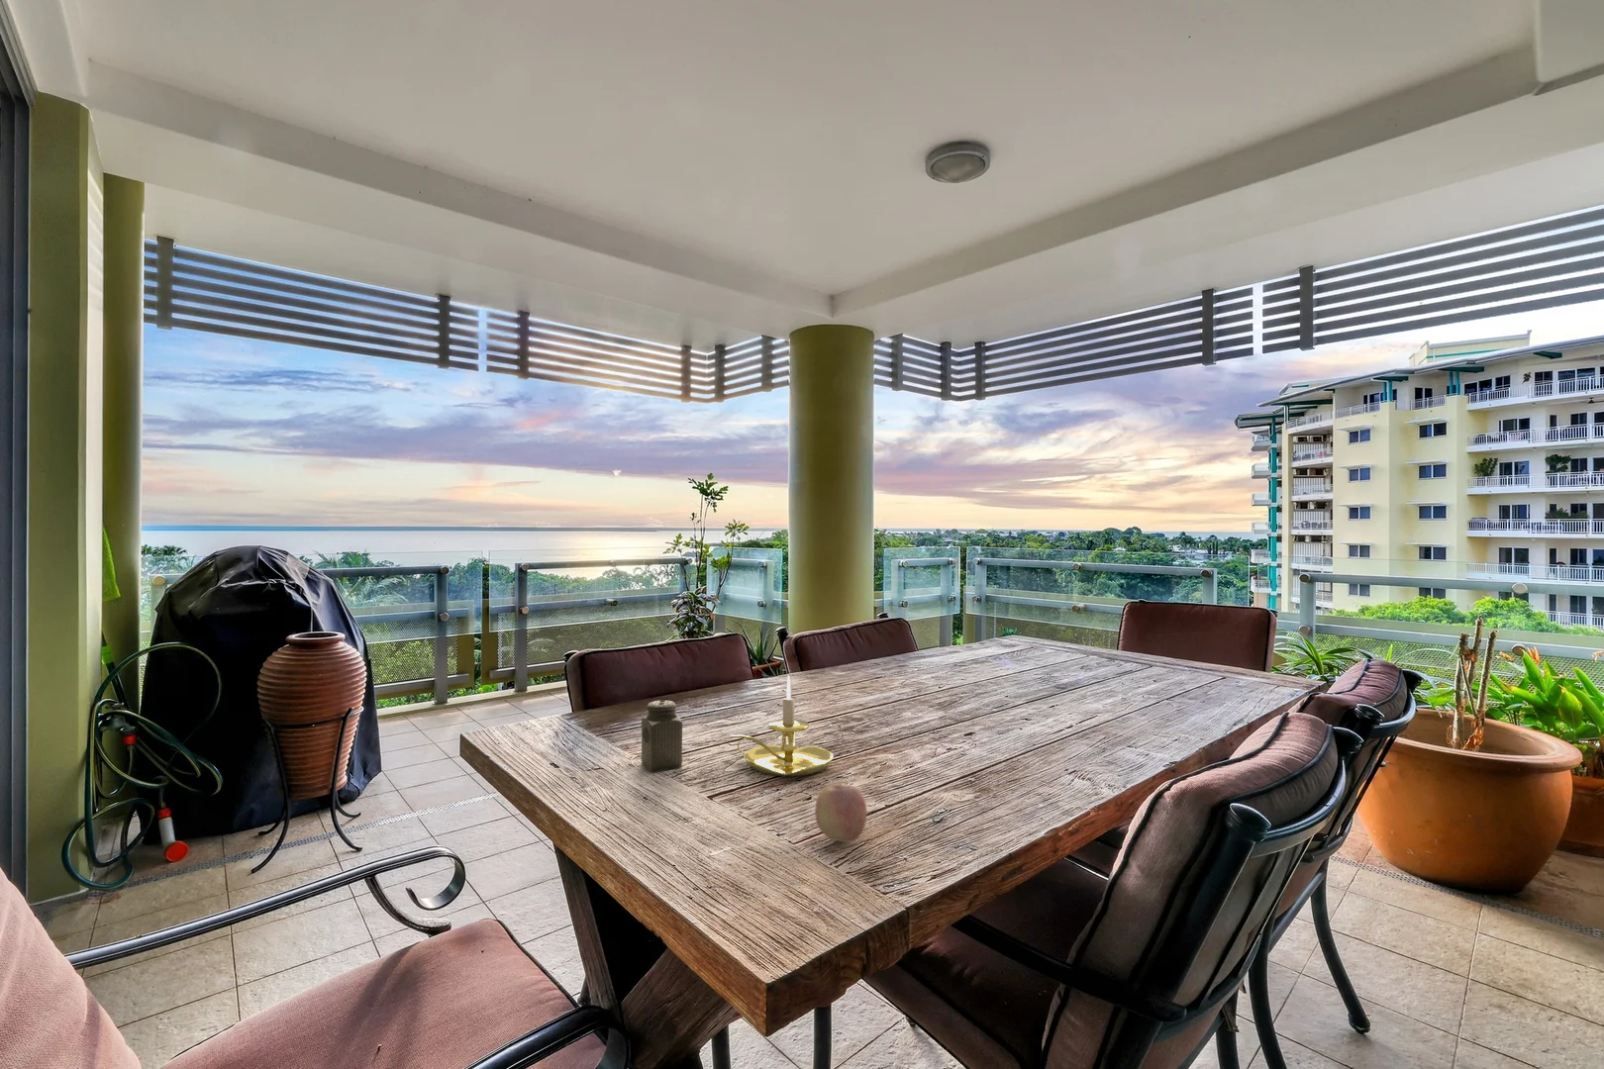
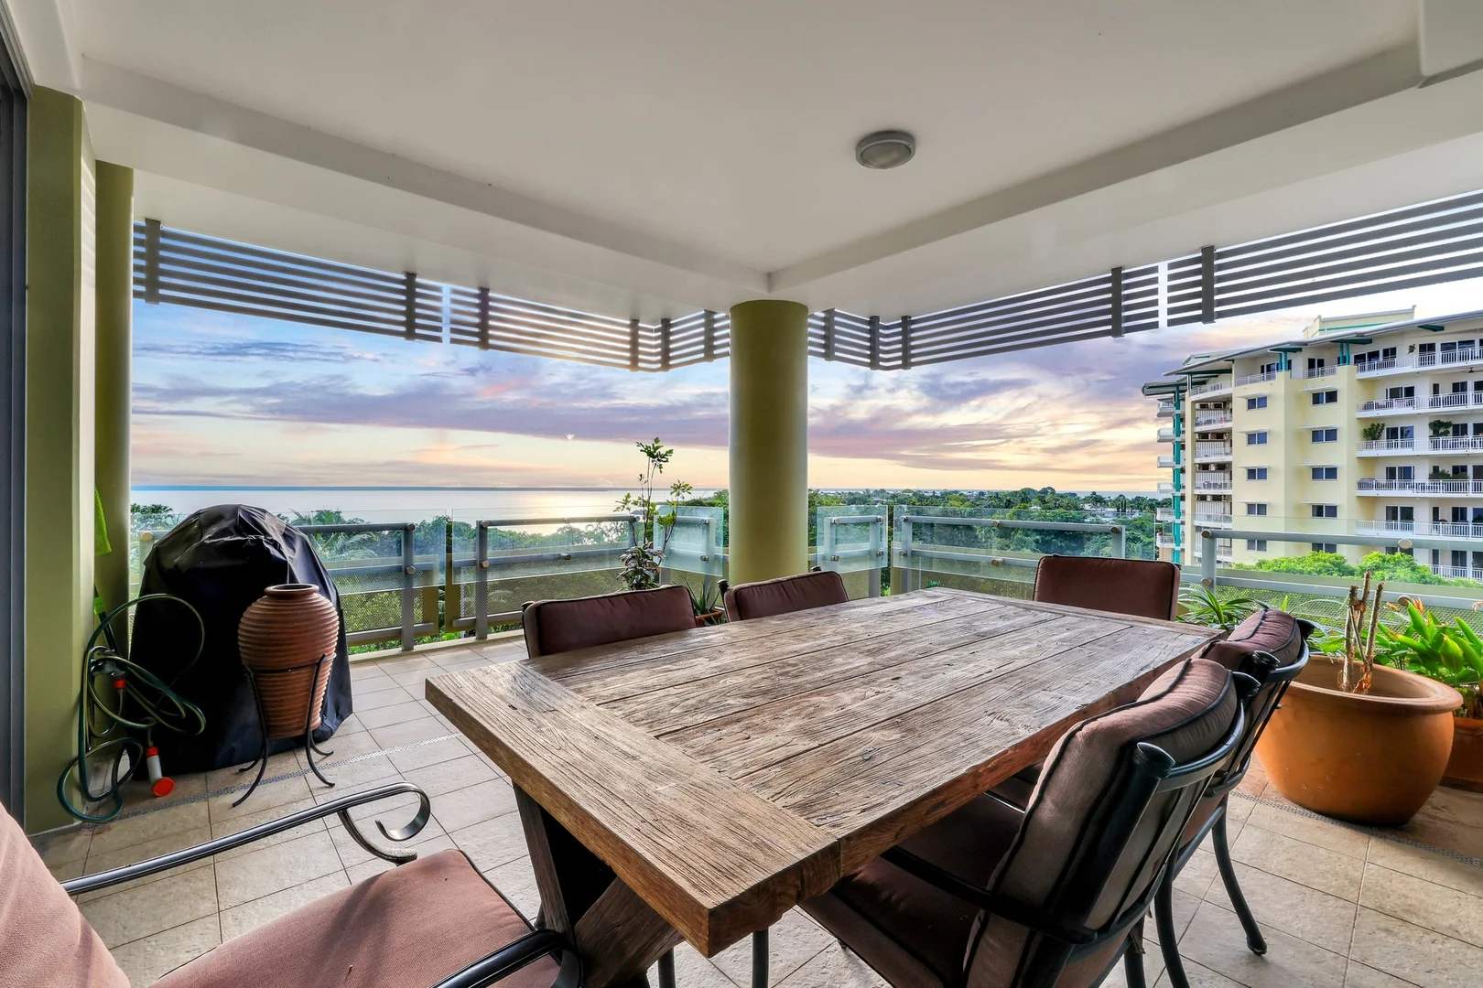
- salt shaker (661, 733)
- fruit (840, 812)
- candle holder (782, 719)
